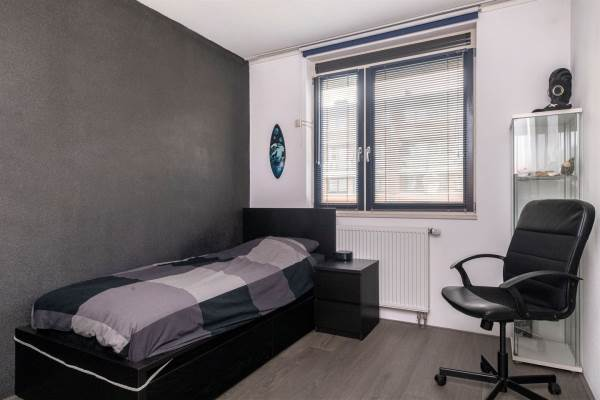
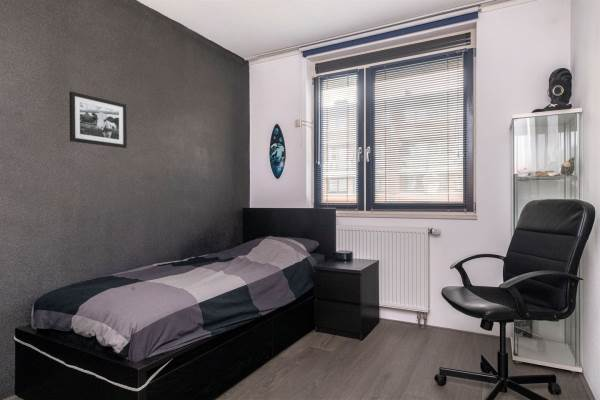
+ picture frame (99, 121)
